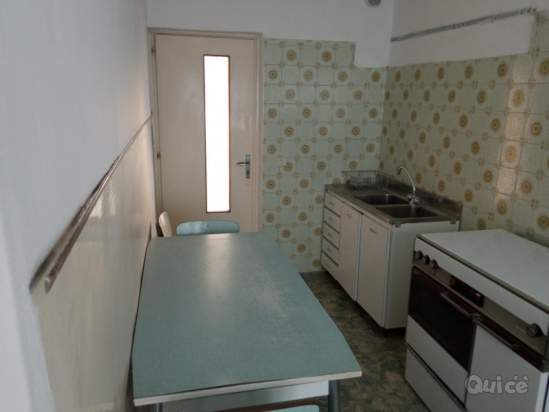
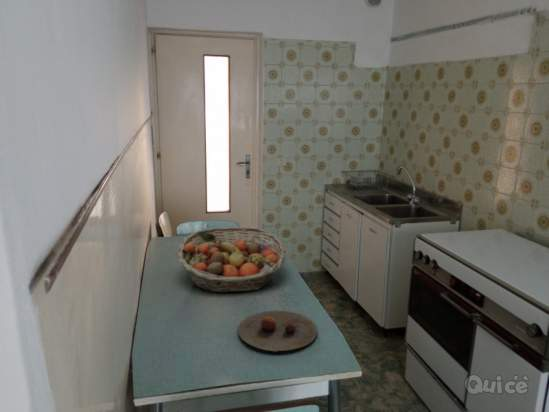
+ fruit basket (232, 258)
+ plate (277, 325)
